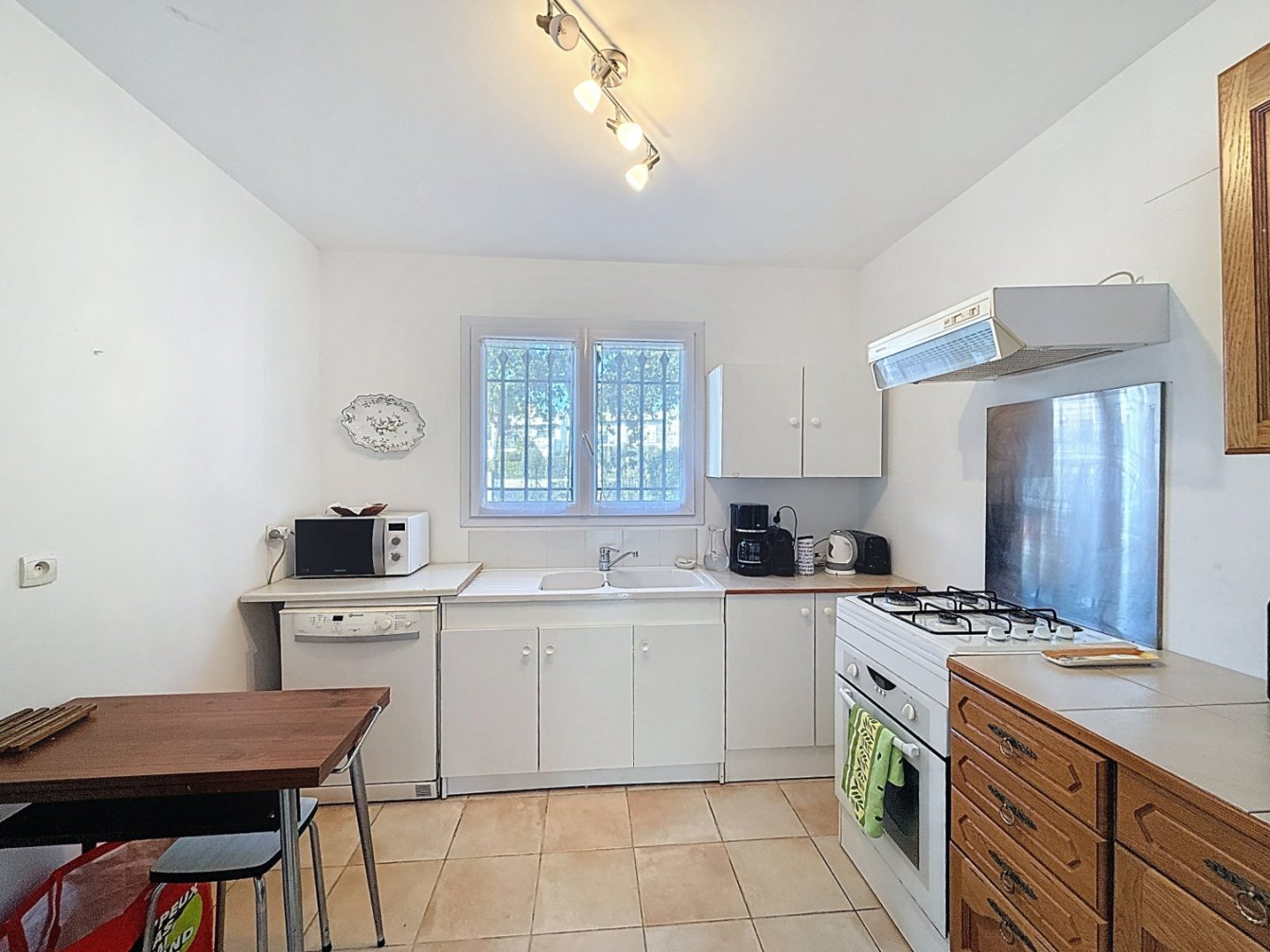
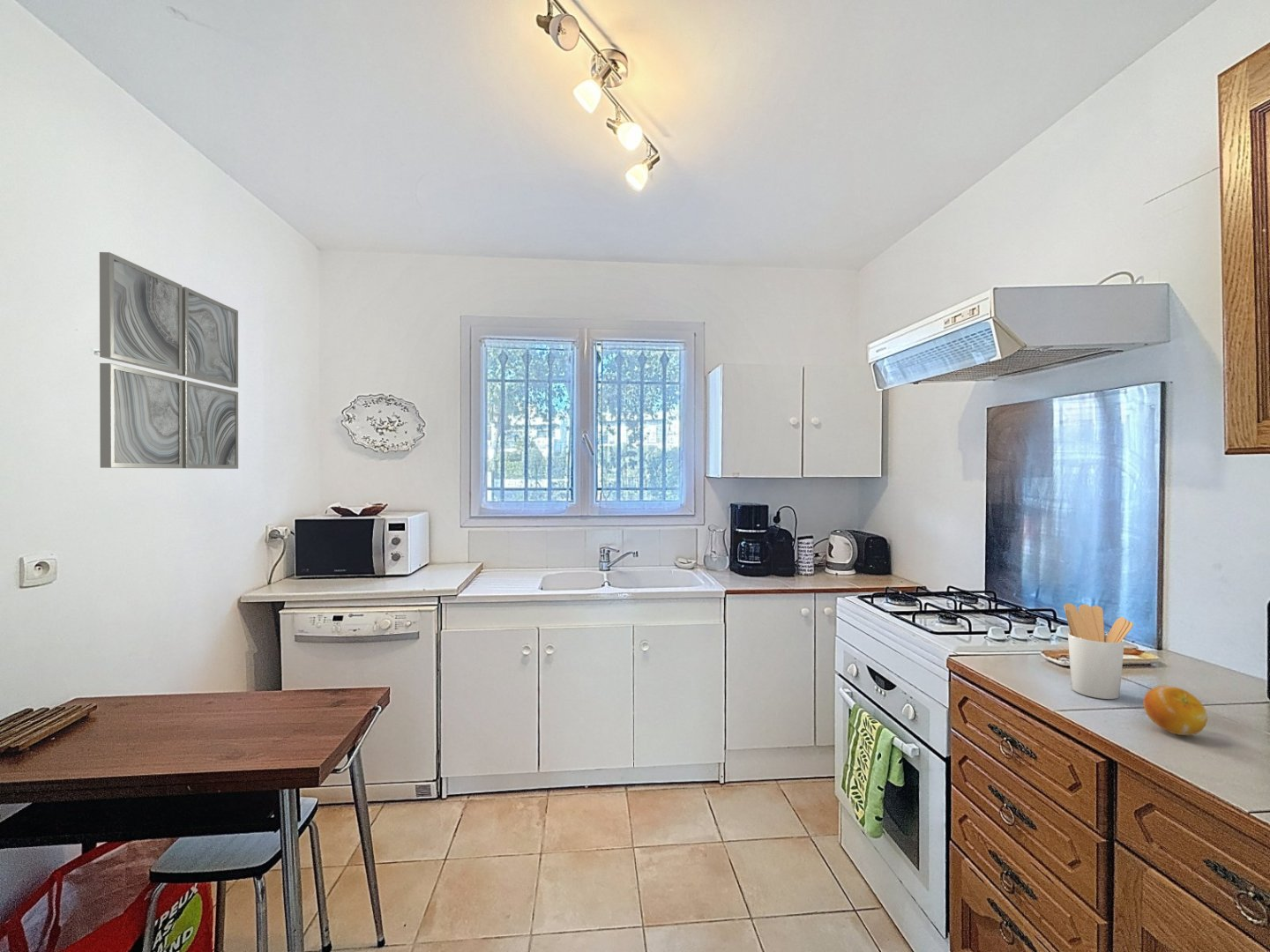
+ wall art (181, 376)
+ utensil holder (1090, 647)
+ fruit (1174, 710)
